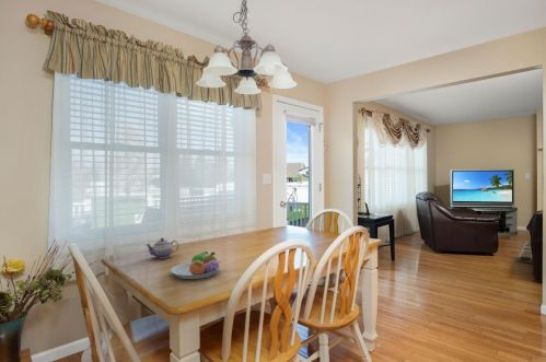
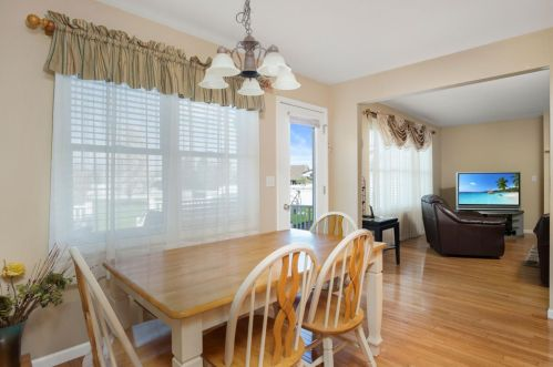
- teapot (162, 247)
- fruit bowl (197, 262)
